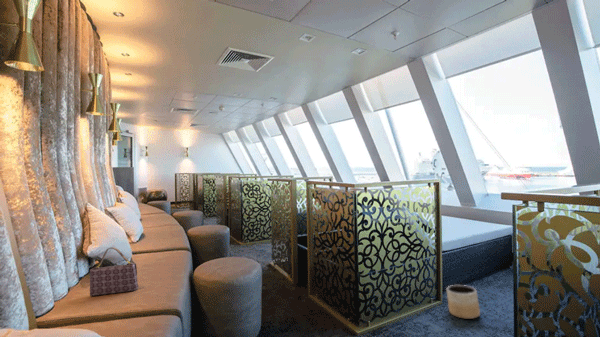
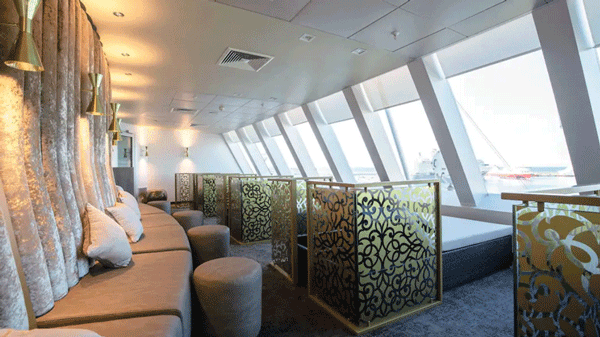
- planter (462, 301)
- handbag (113, 269)
